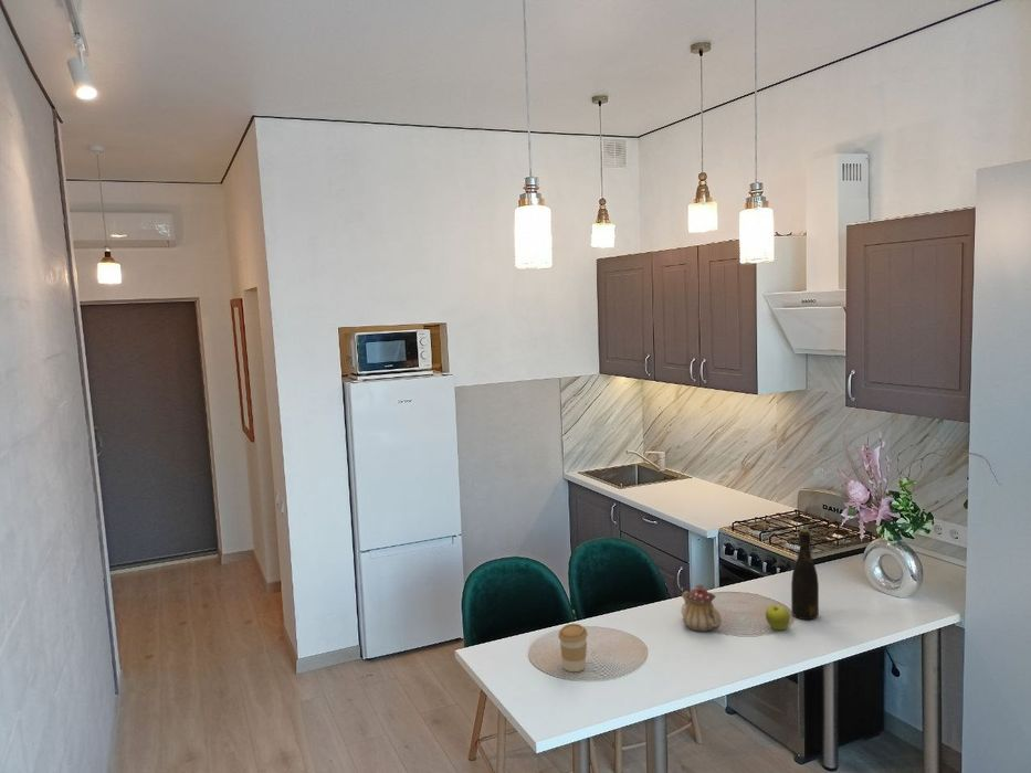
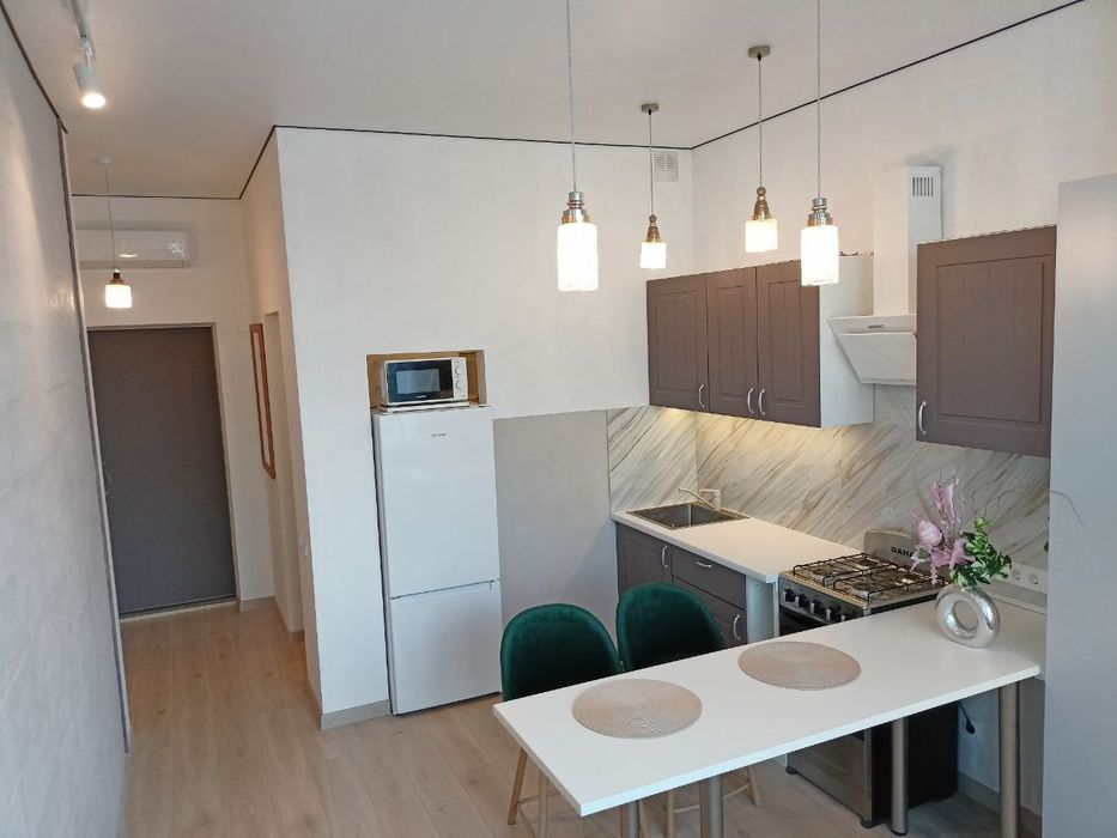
- fruit (777, 617)
- bottle (804, 572)
- teapot (702, 605)
- coffee cup (572, 647)
